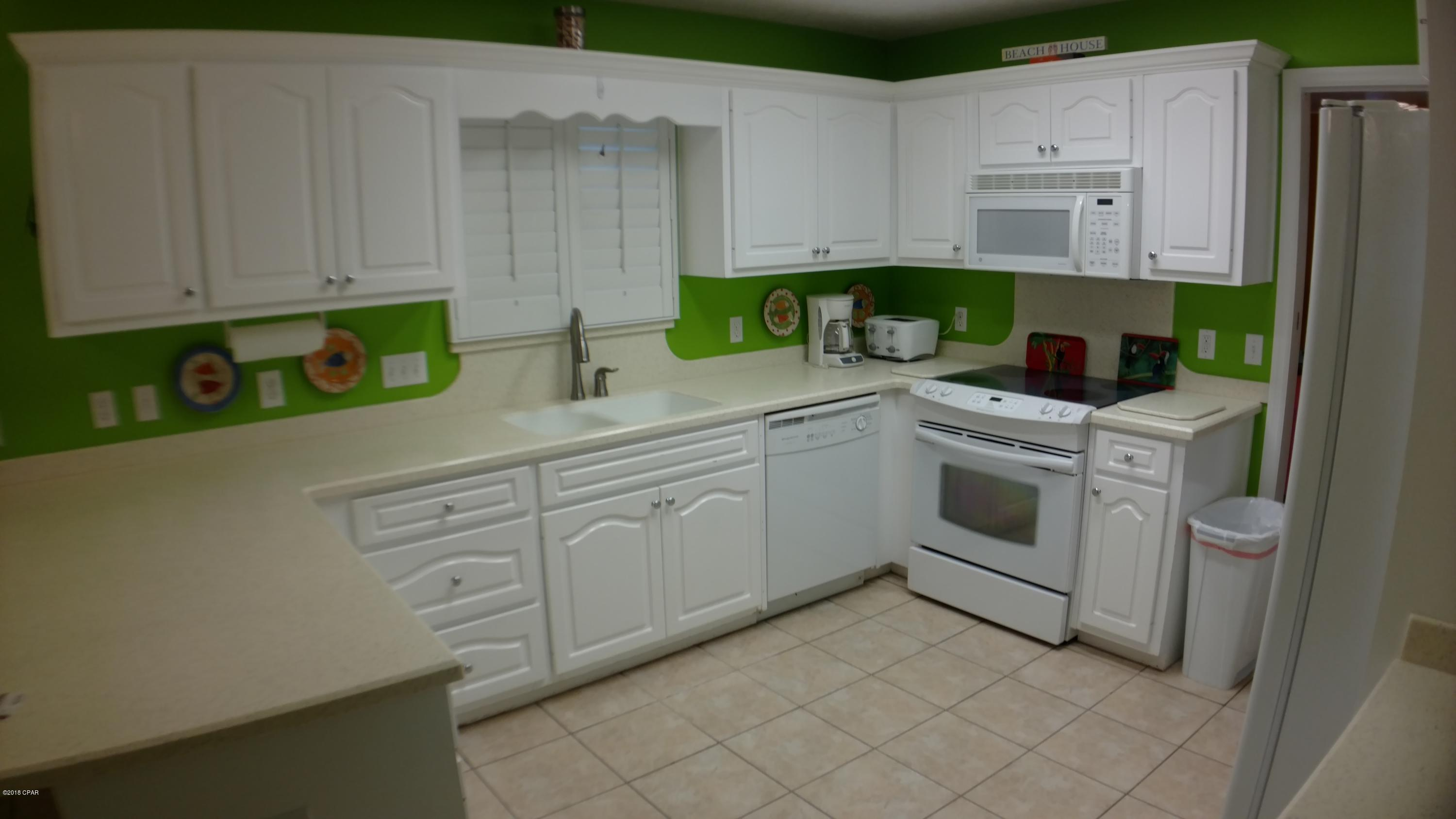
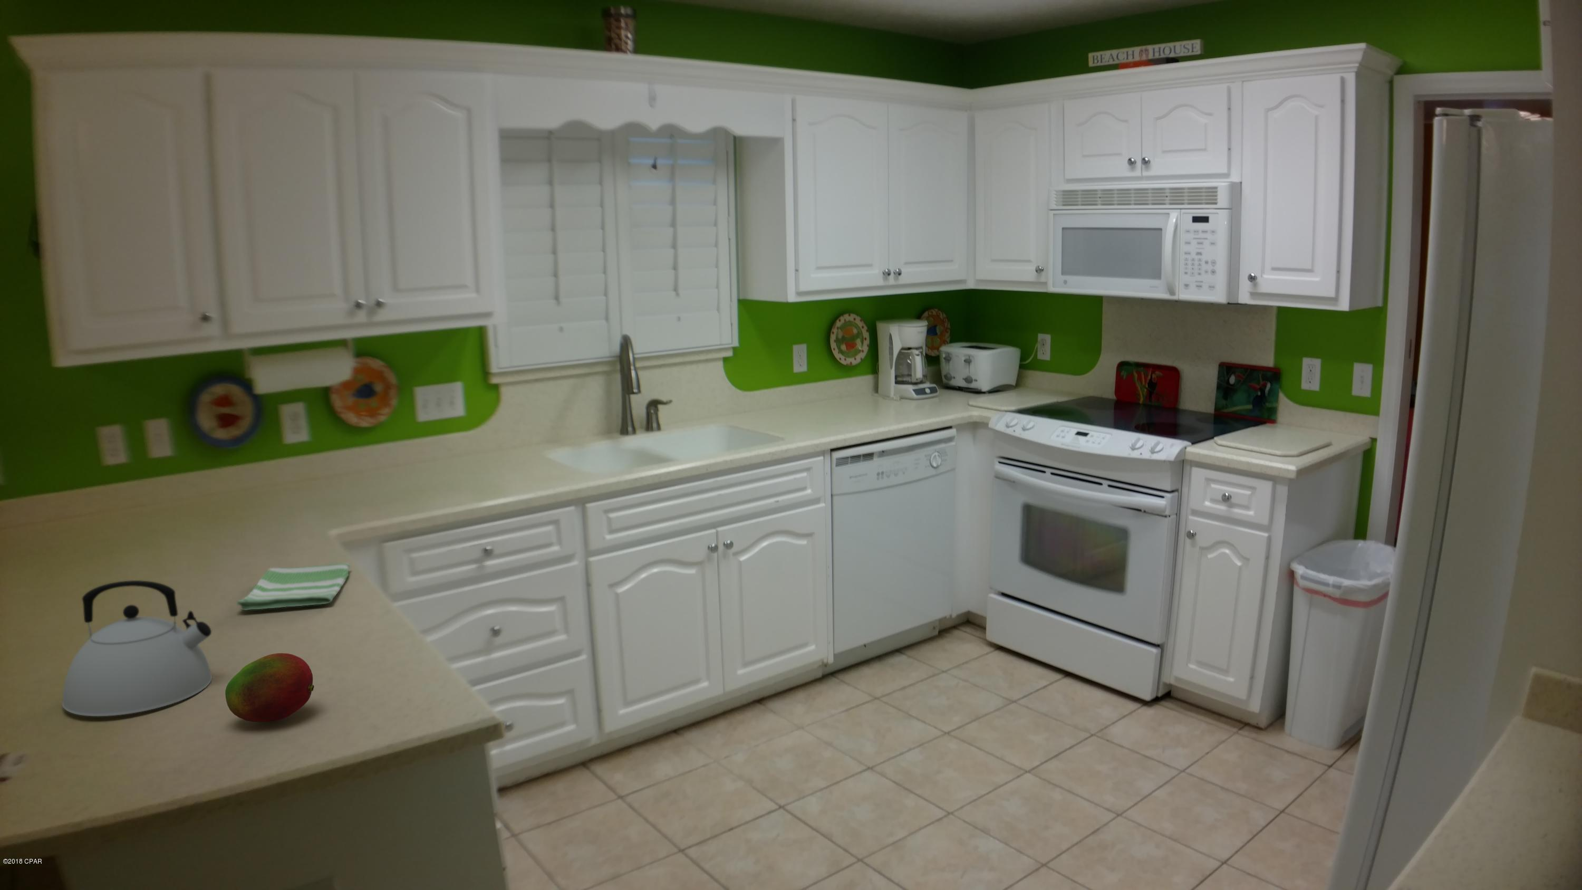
+ fruit (269, 688)
+ kettle (137, 636)
+ dish towel (298, 585)
